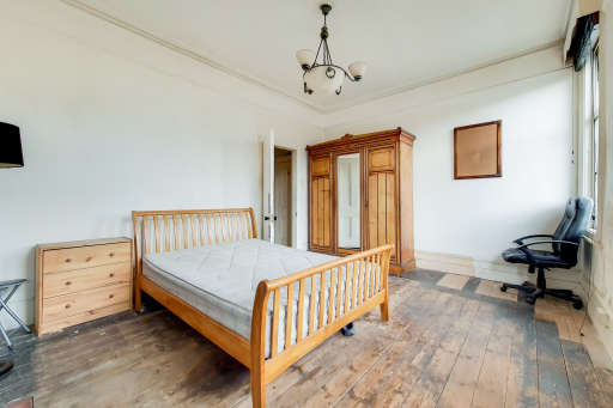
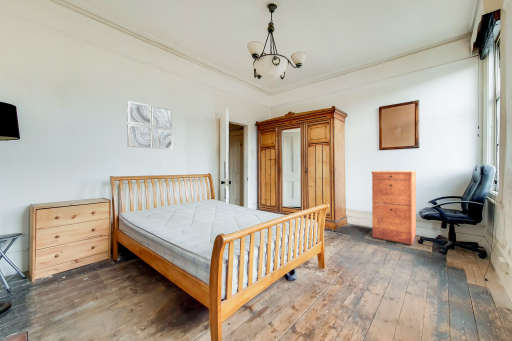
+ wall art (150, 127)
+ filing cabinet (394, 203)
